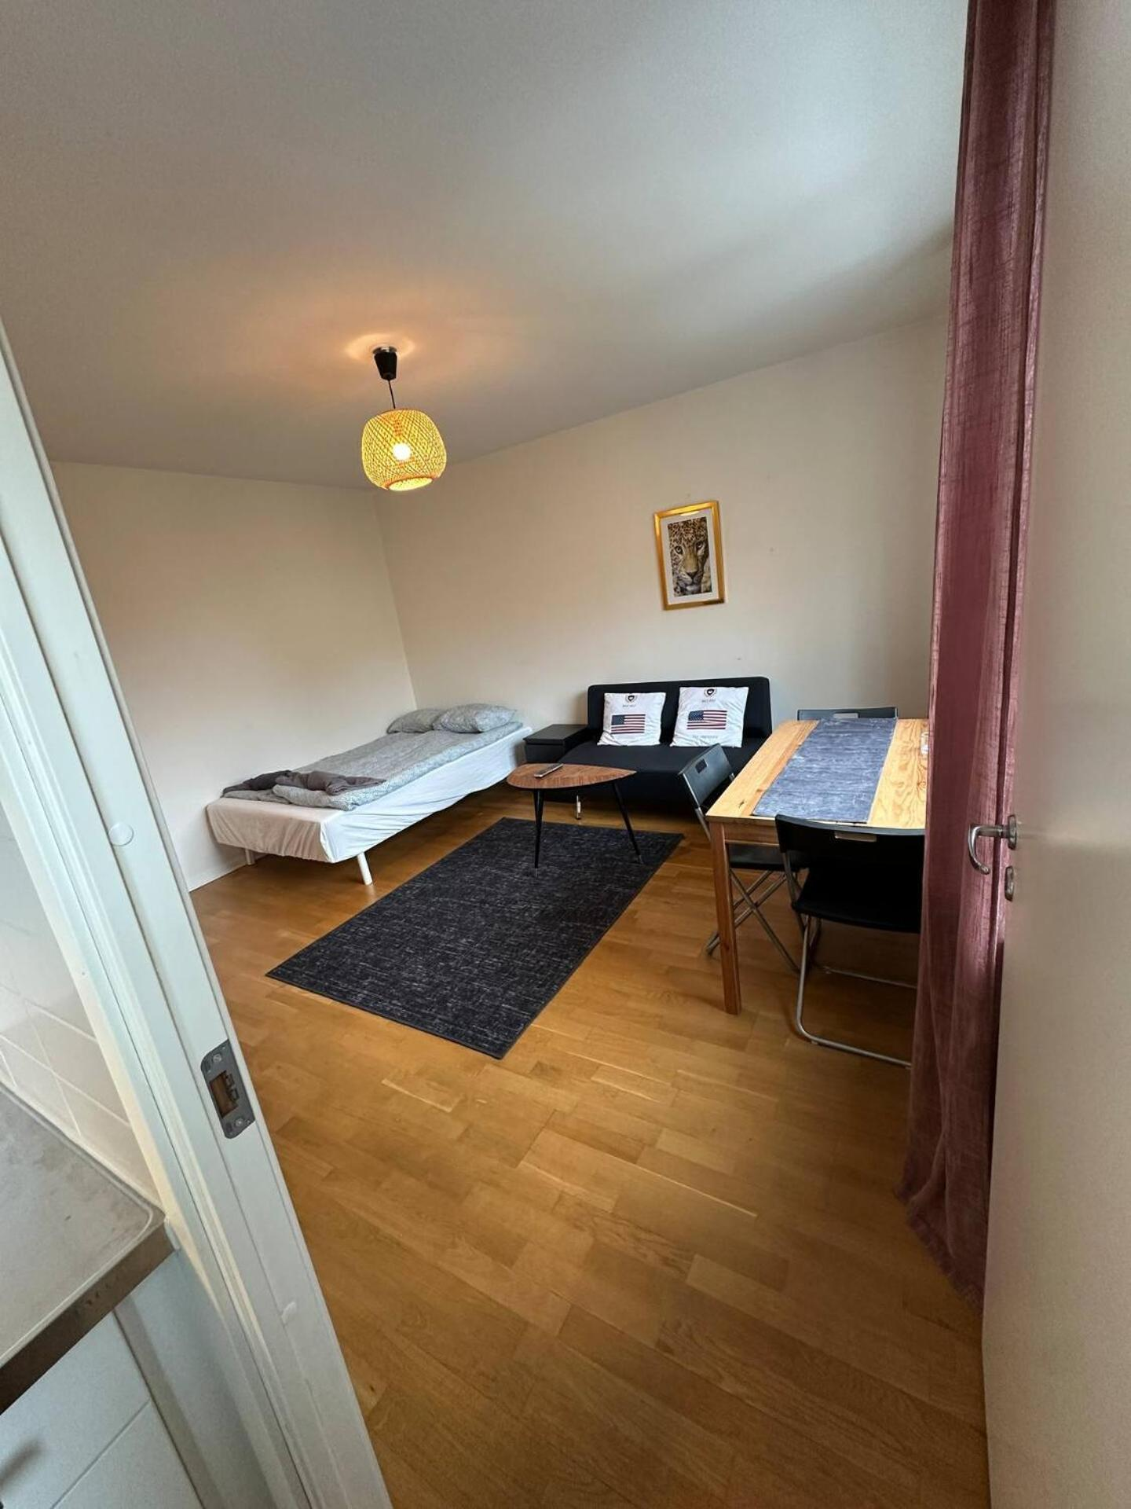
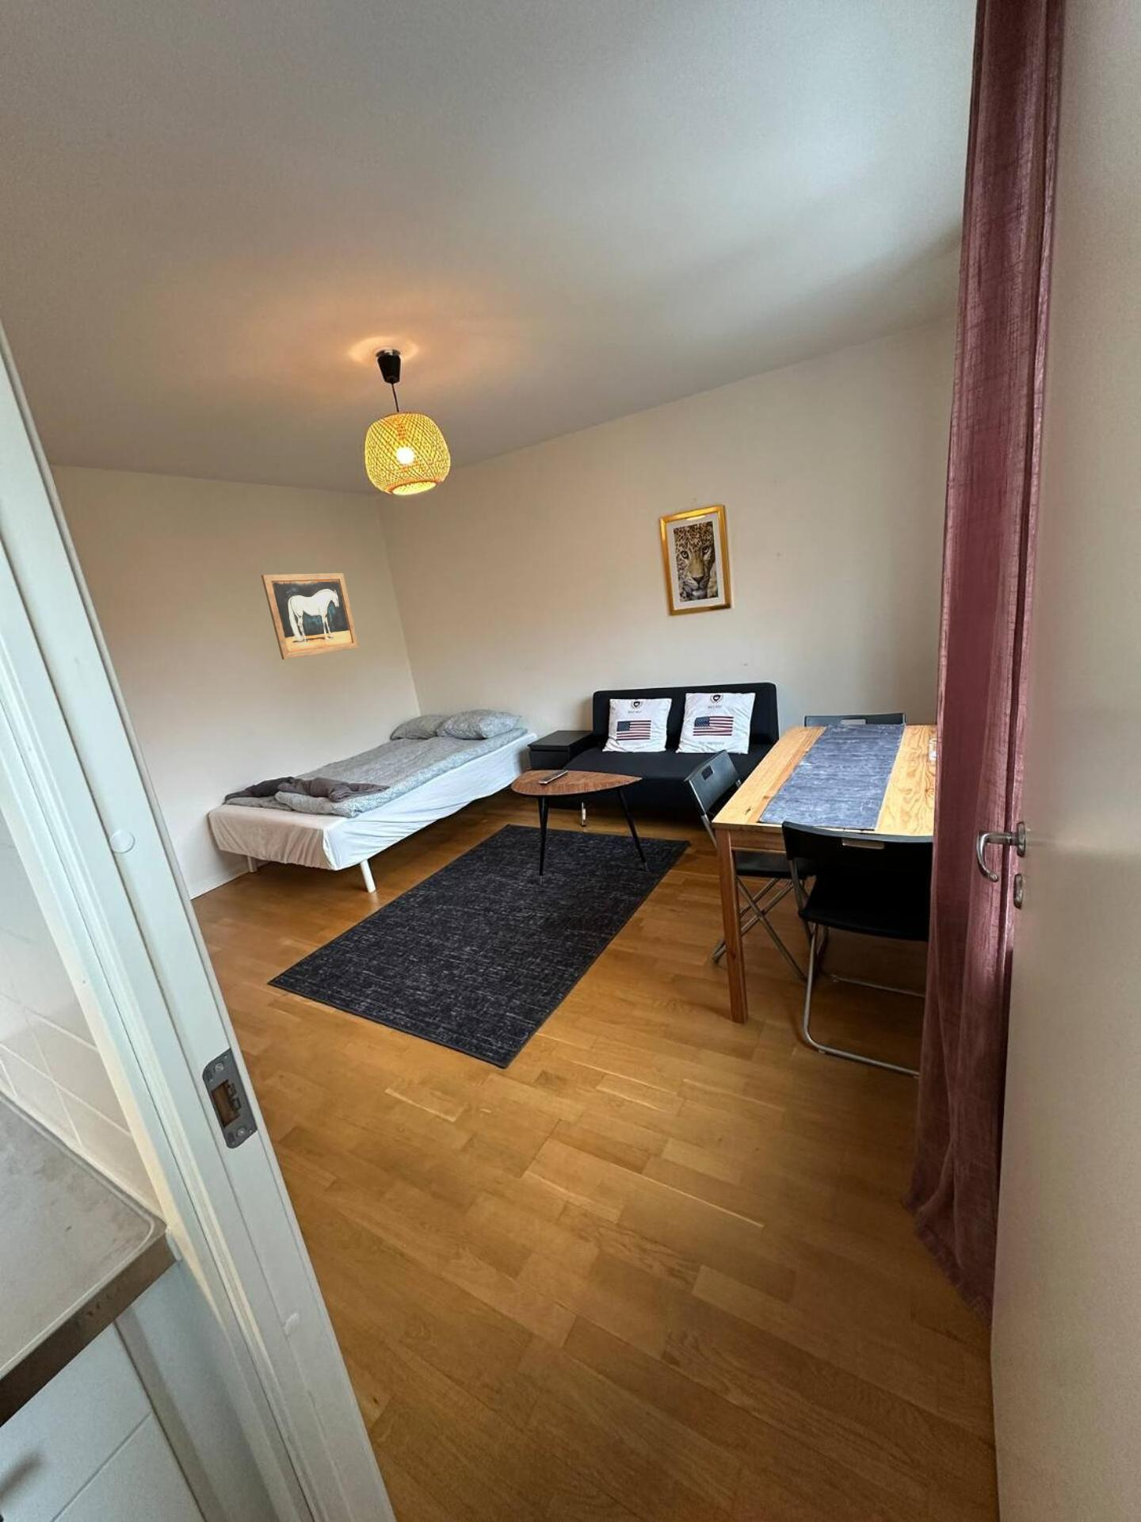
+ wall art (314, 615)
